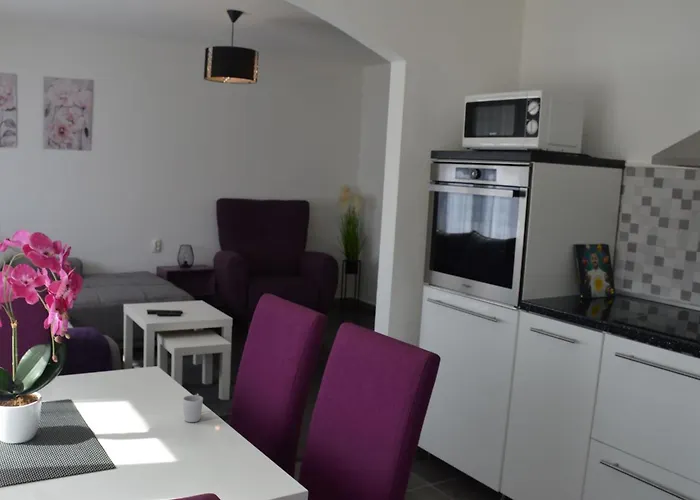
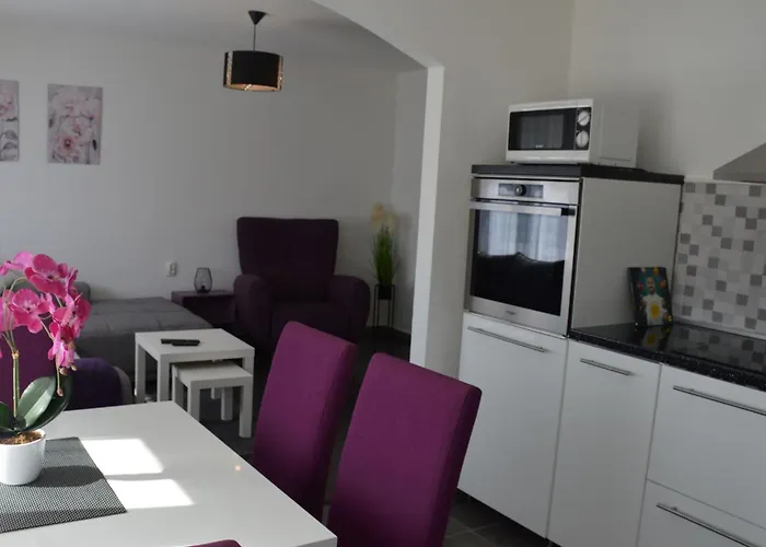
- cup (192, 400)
